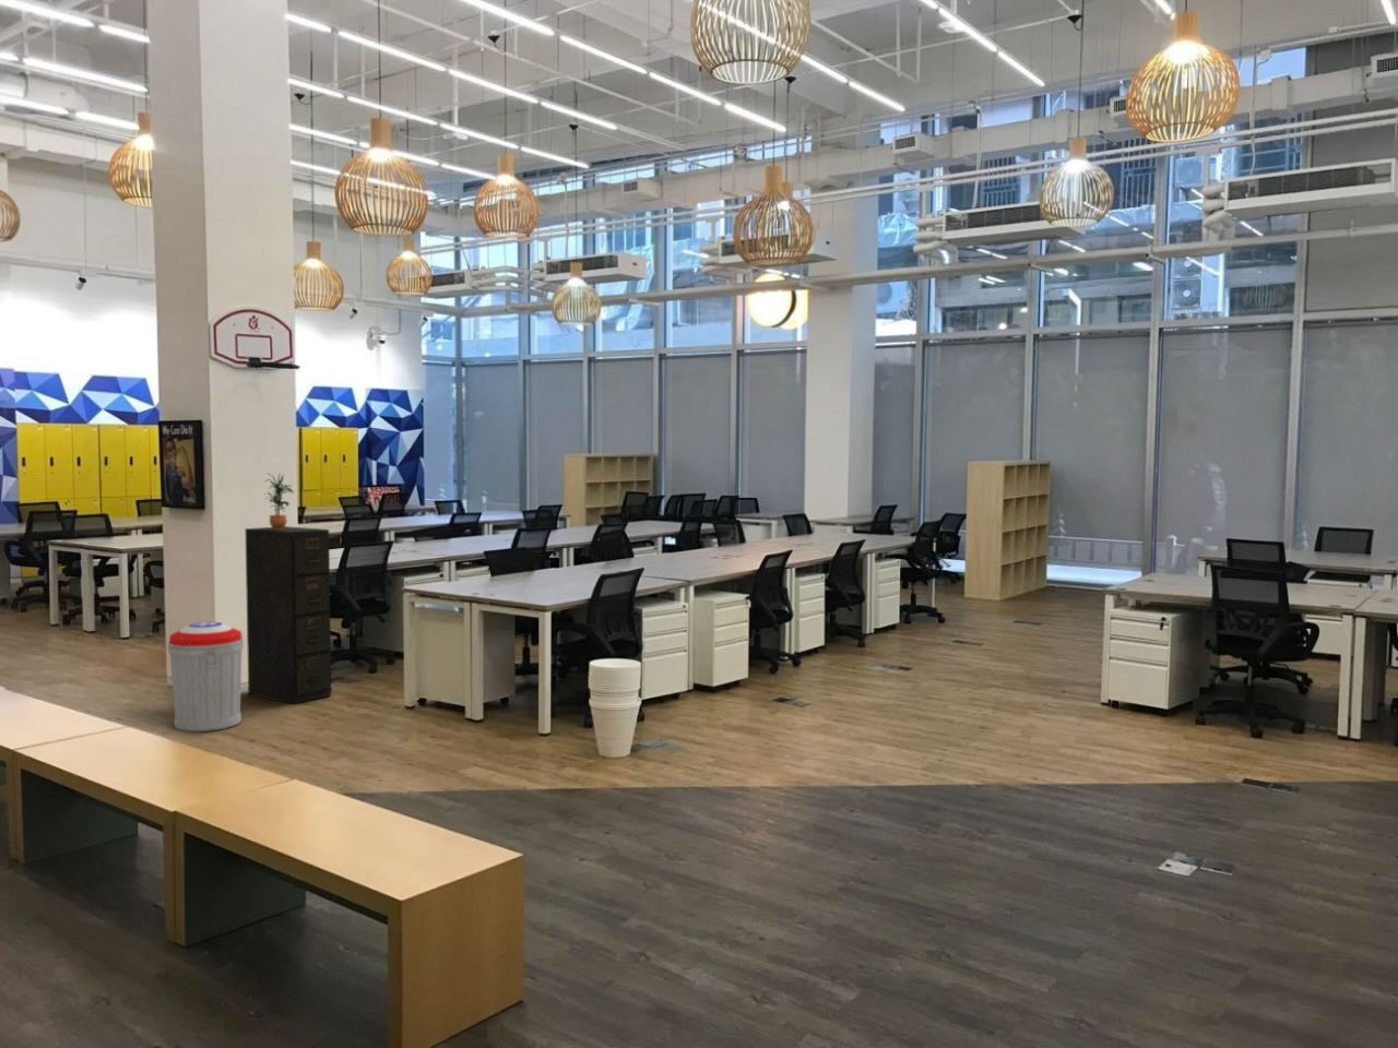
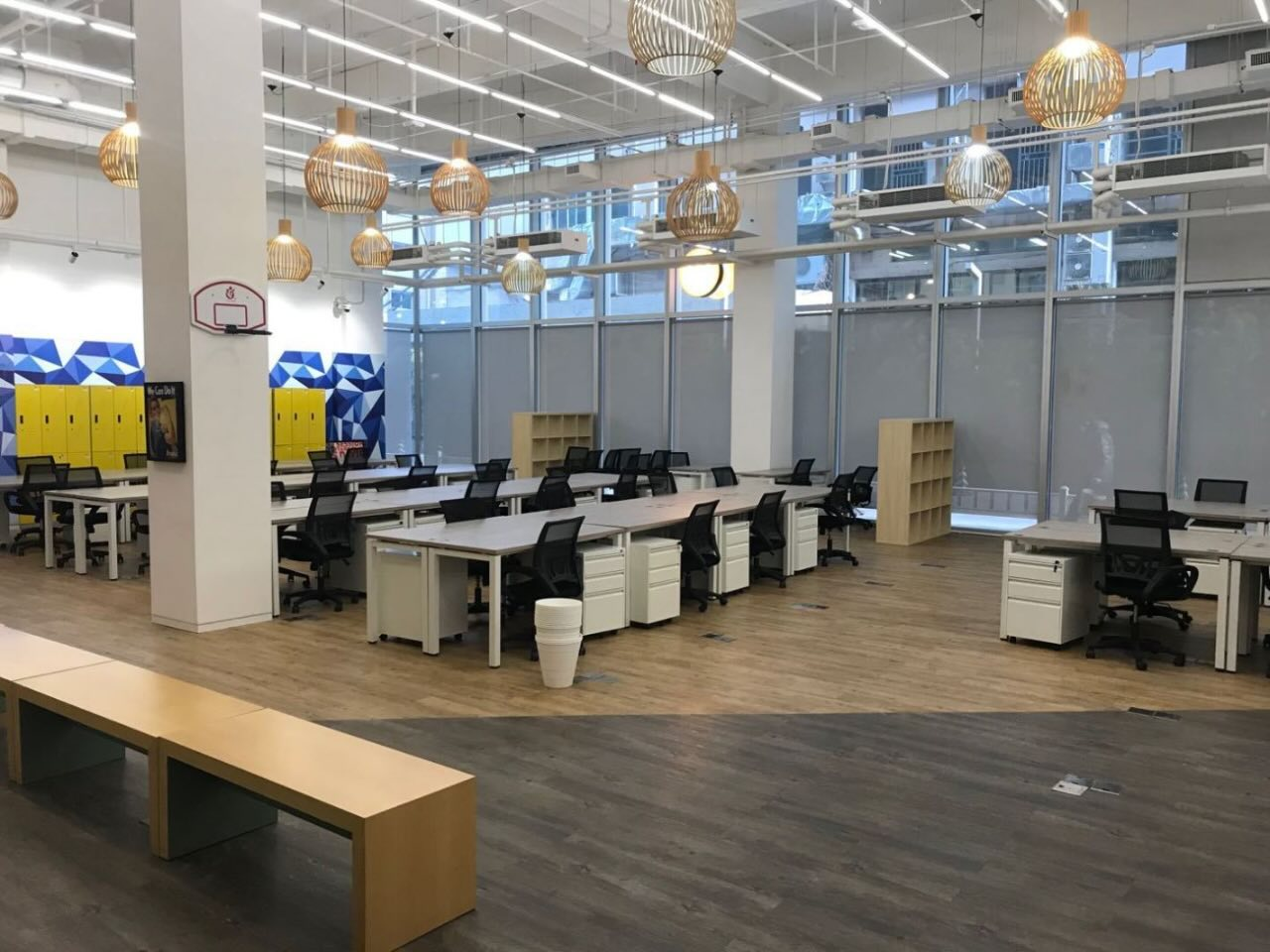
- potted plant (280, 500)
- trash can (207, 674)
- filing cabinet (290, 612)
